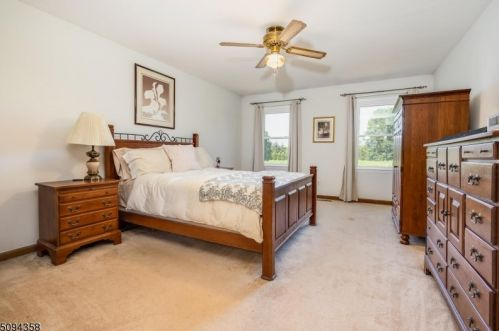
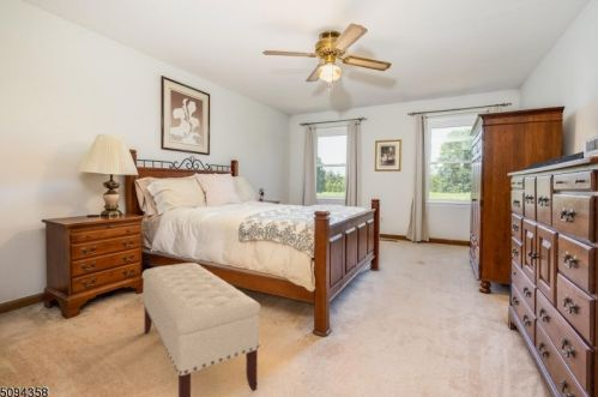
+ bench (191, 318)
